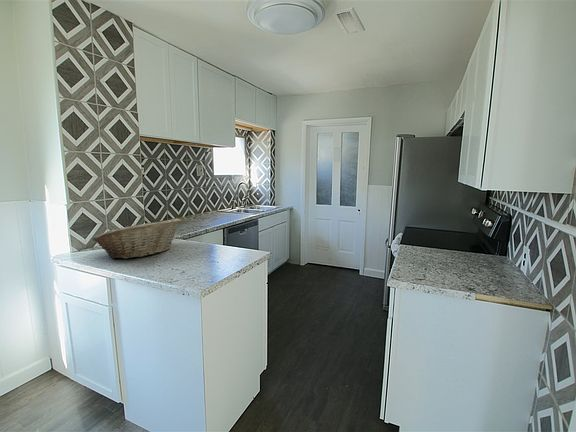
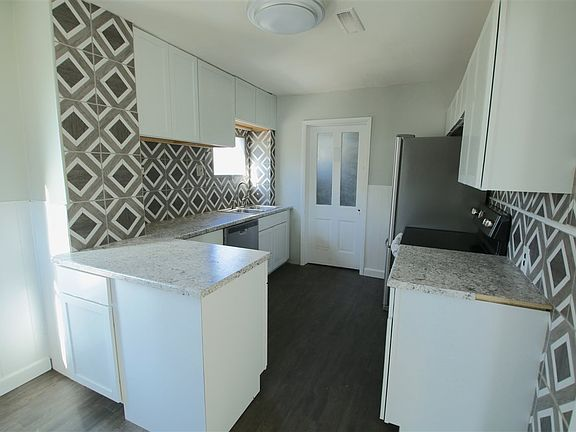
- fruit basket (141, 235)
